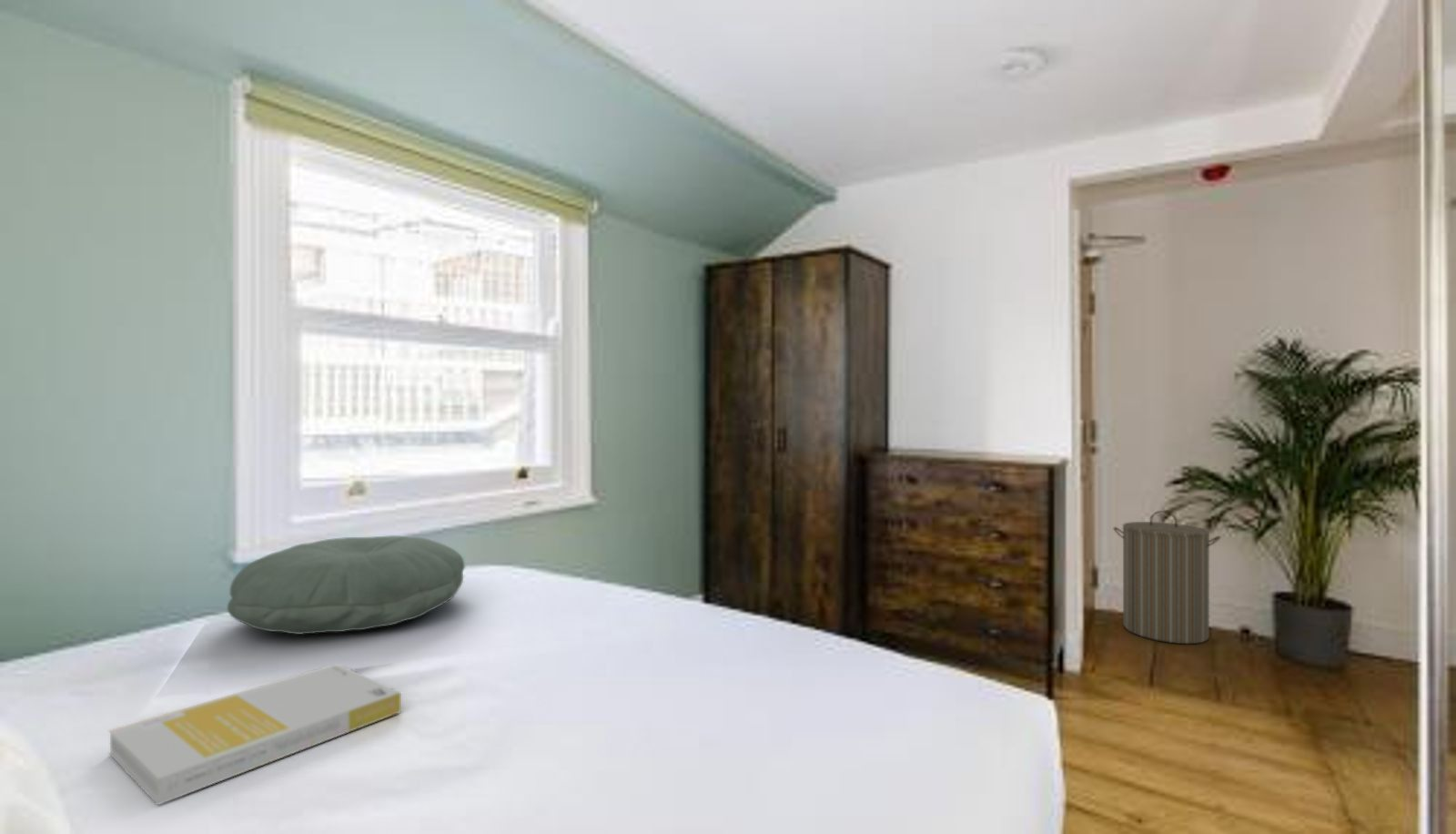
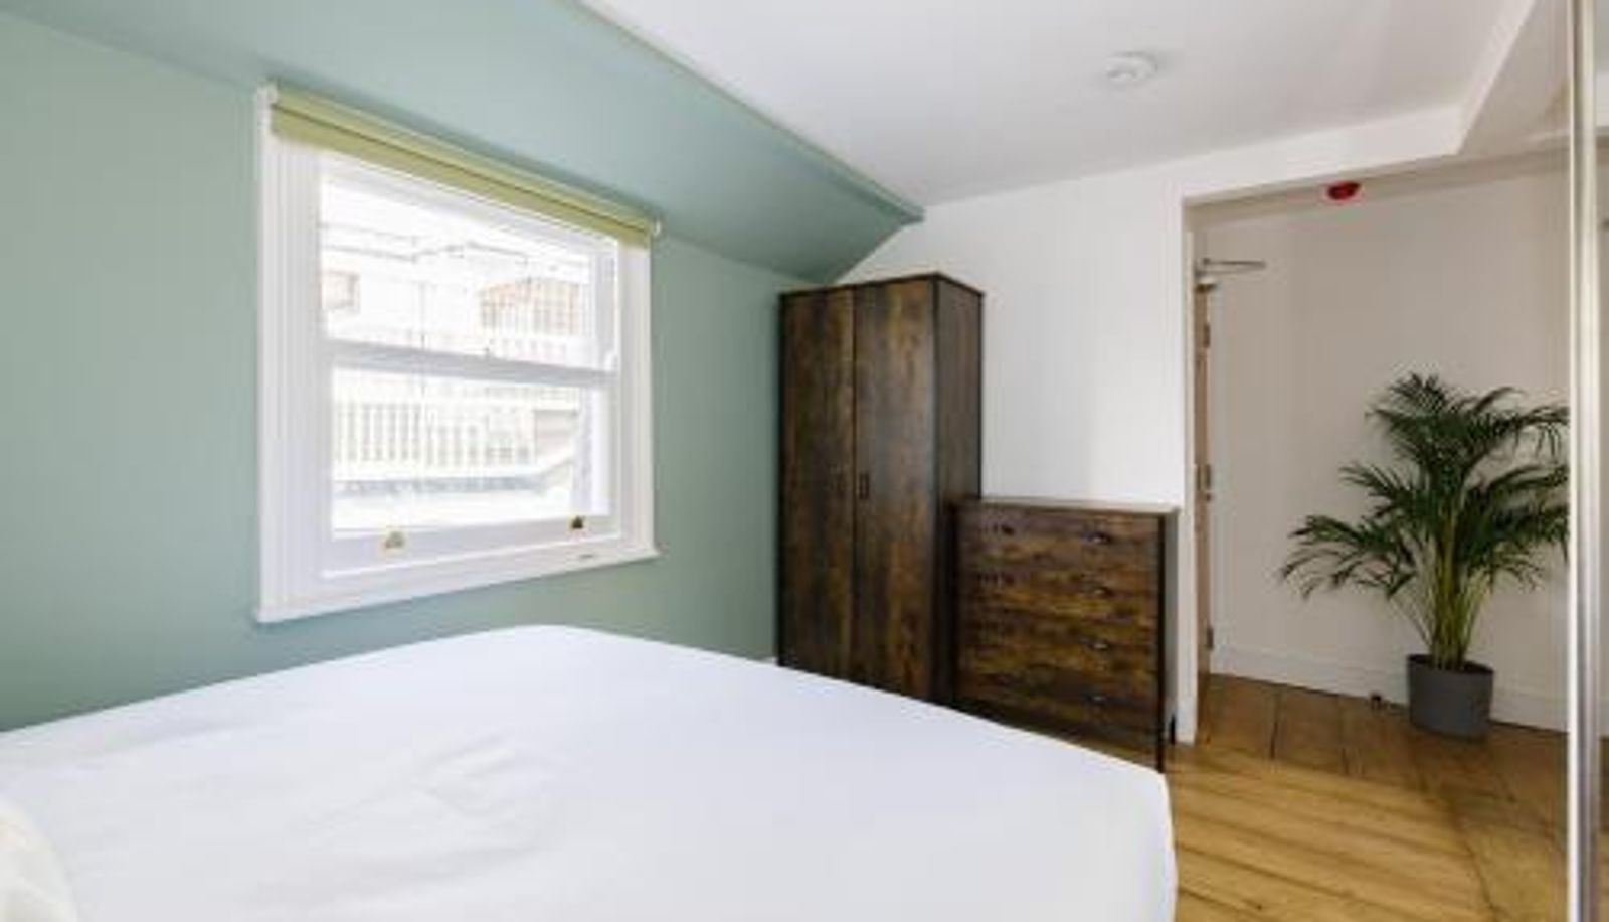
- book (264, 720)
- laundry hamper (1165, 571)
- pillow (355, 578)
